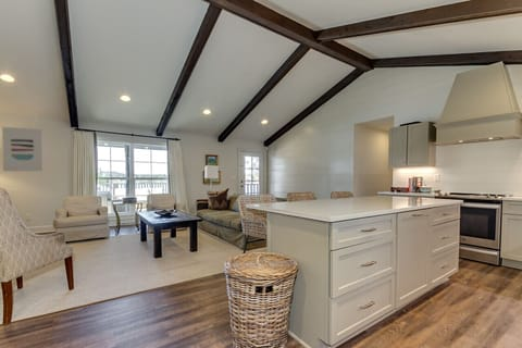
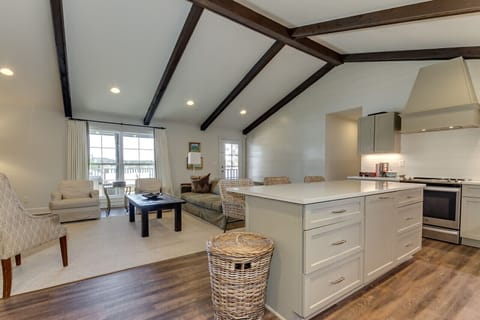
- wall art (23, 149)
